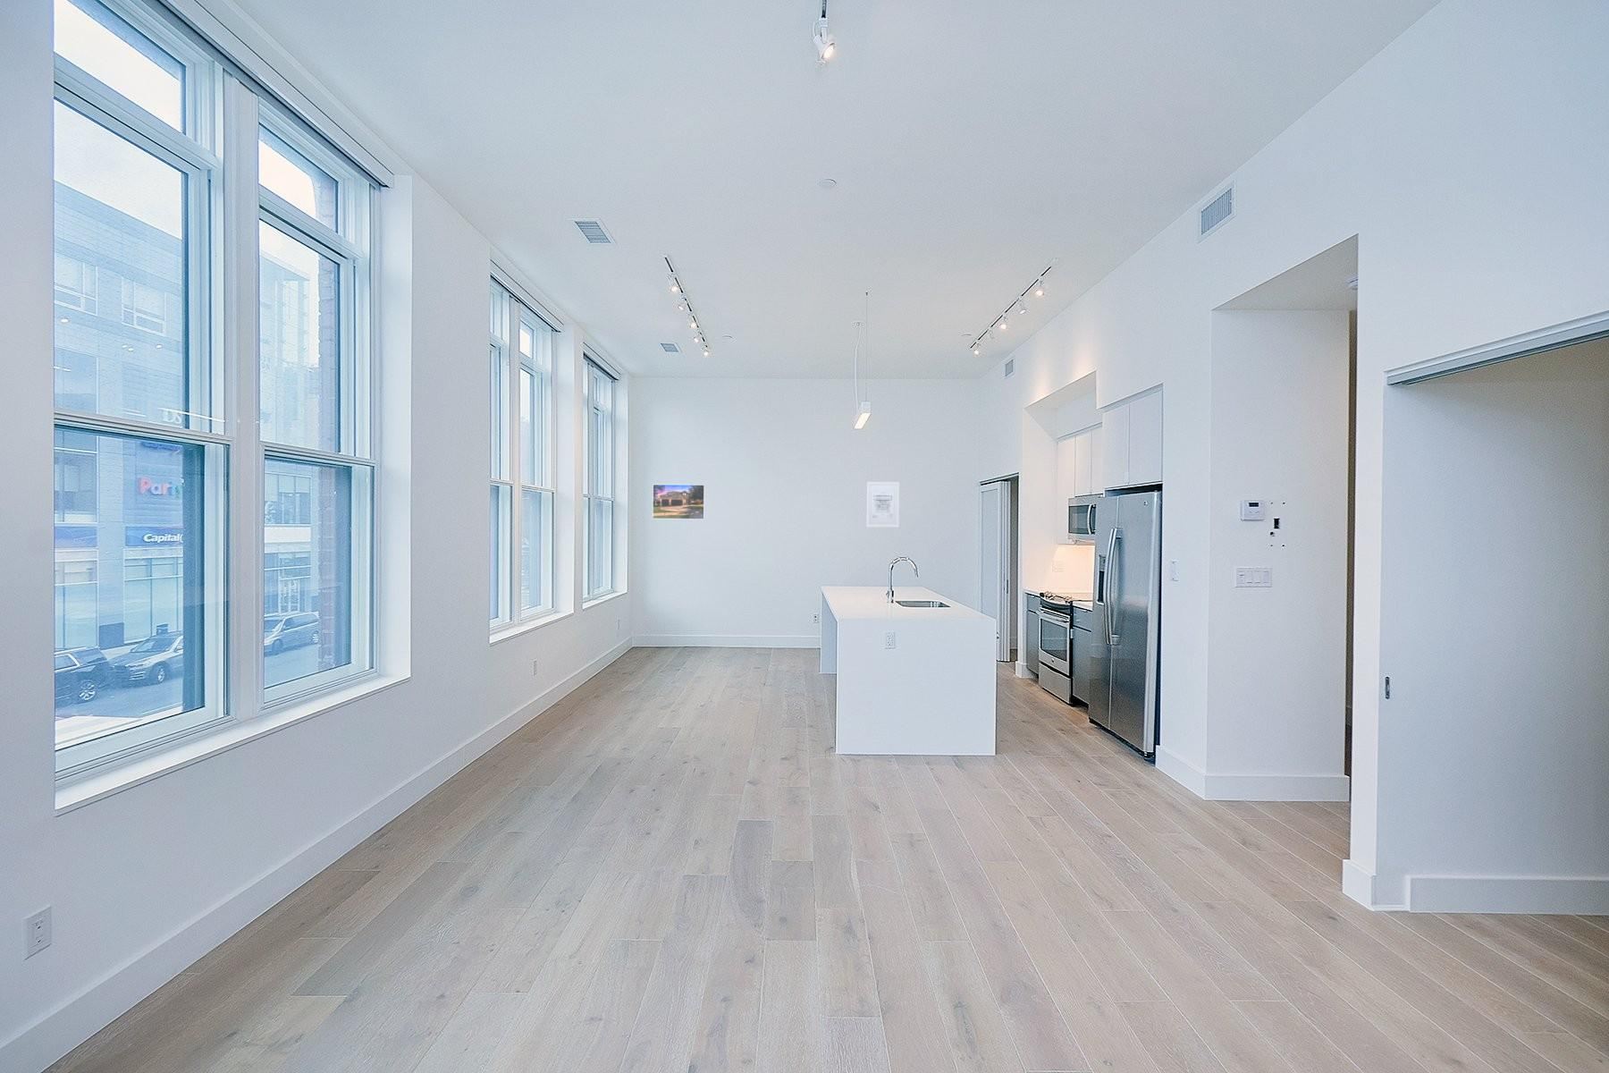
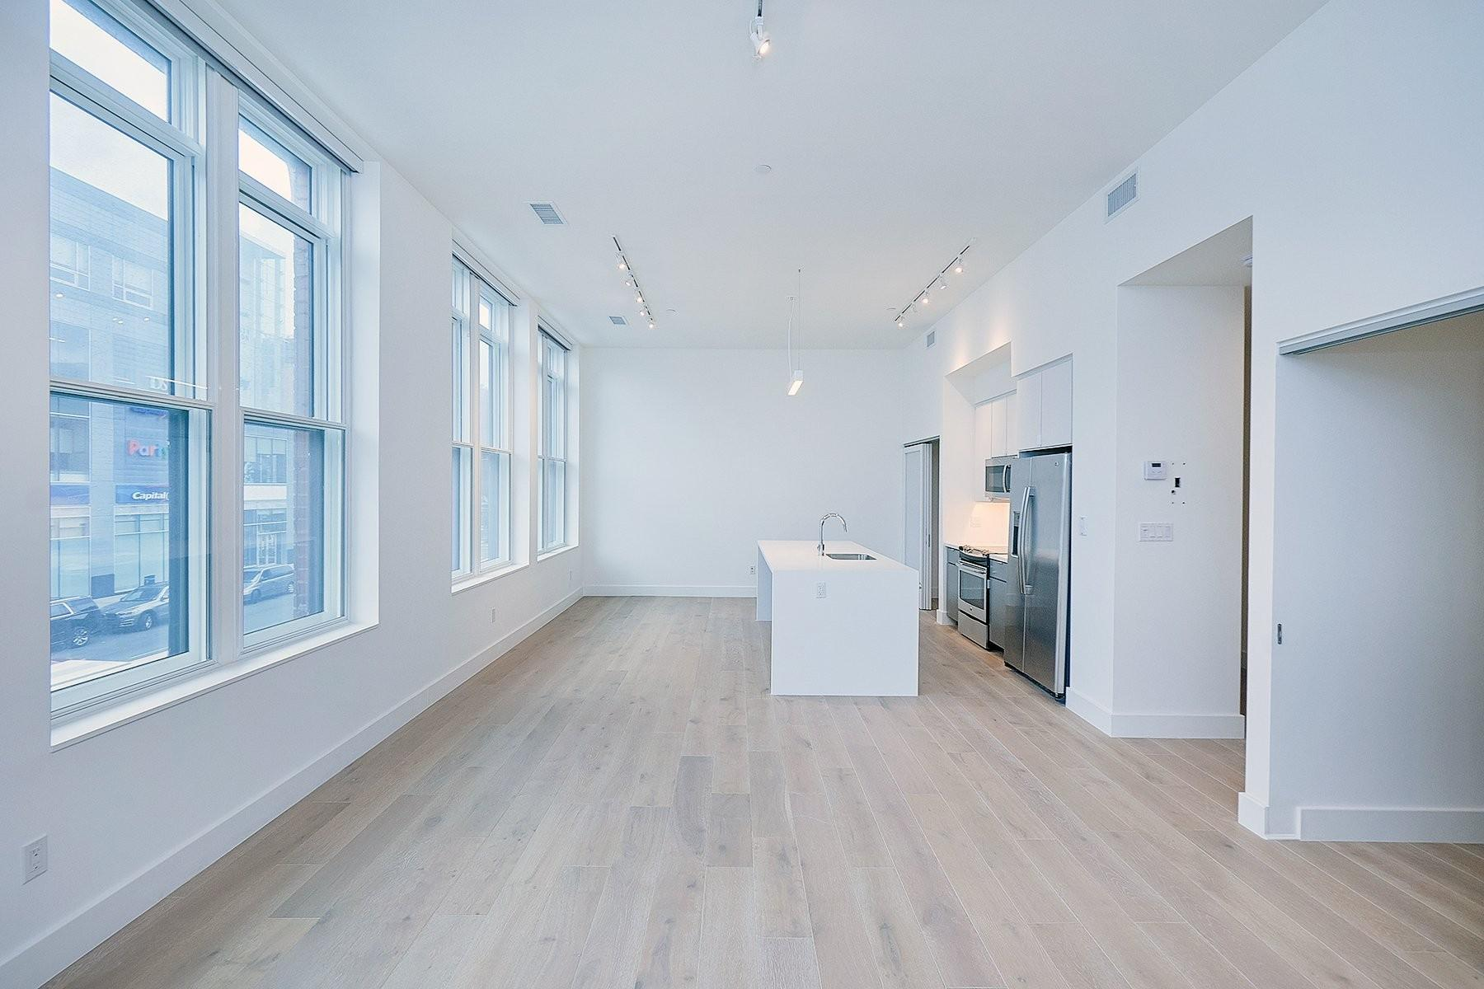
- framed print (679, 502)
- wall art (882, 504)
